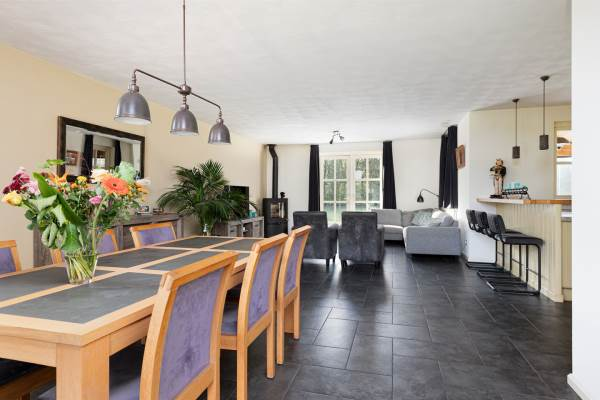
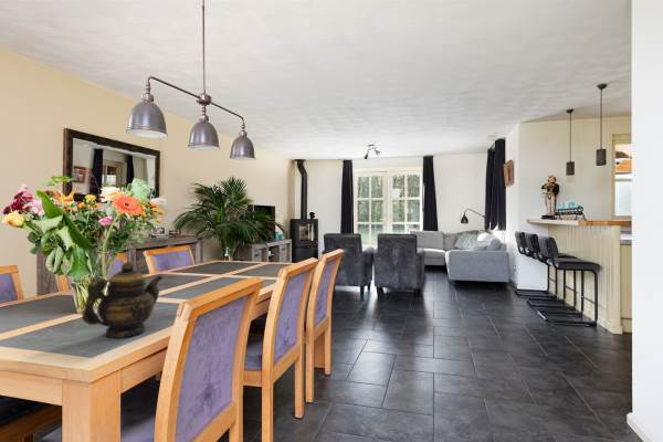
+ teapot (125, 297)
